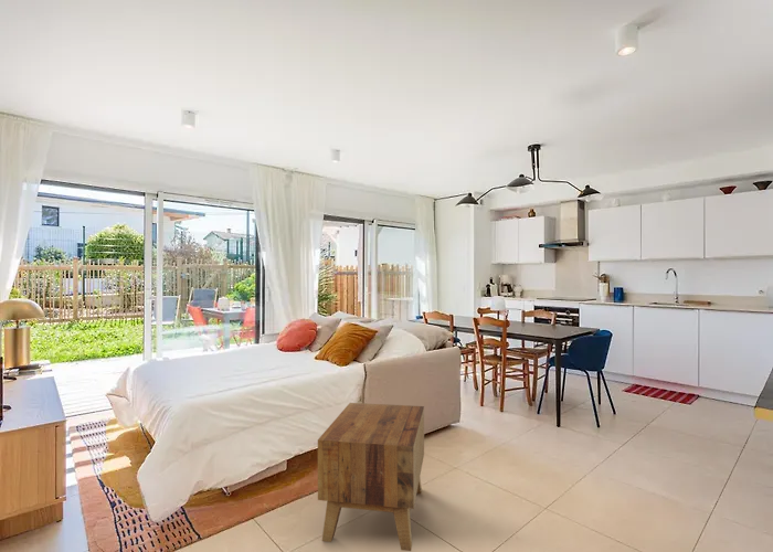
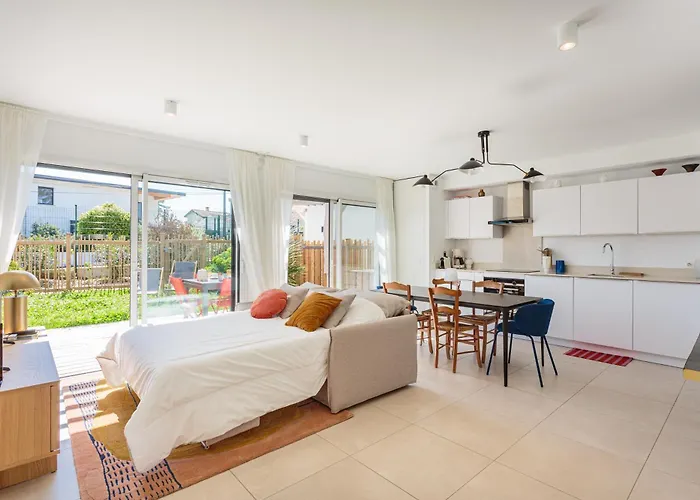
- side table (374, 466)
